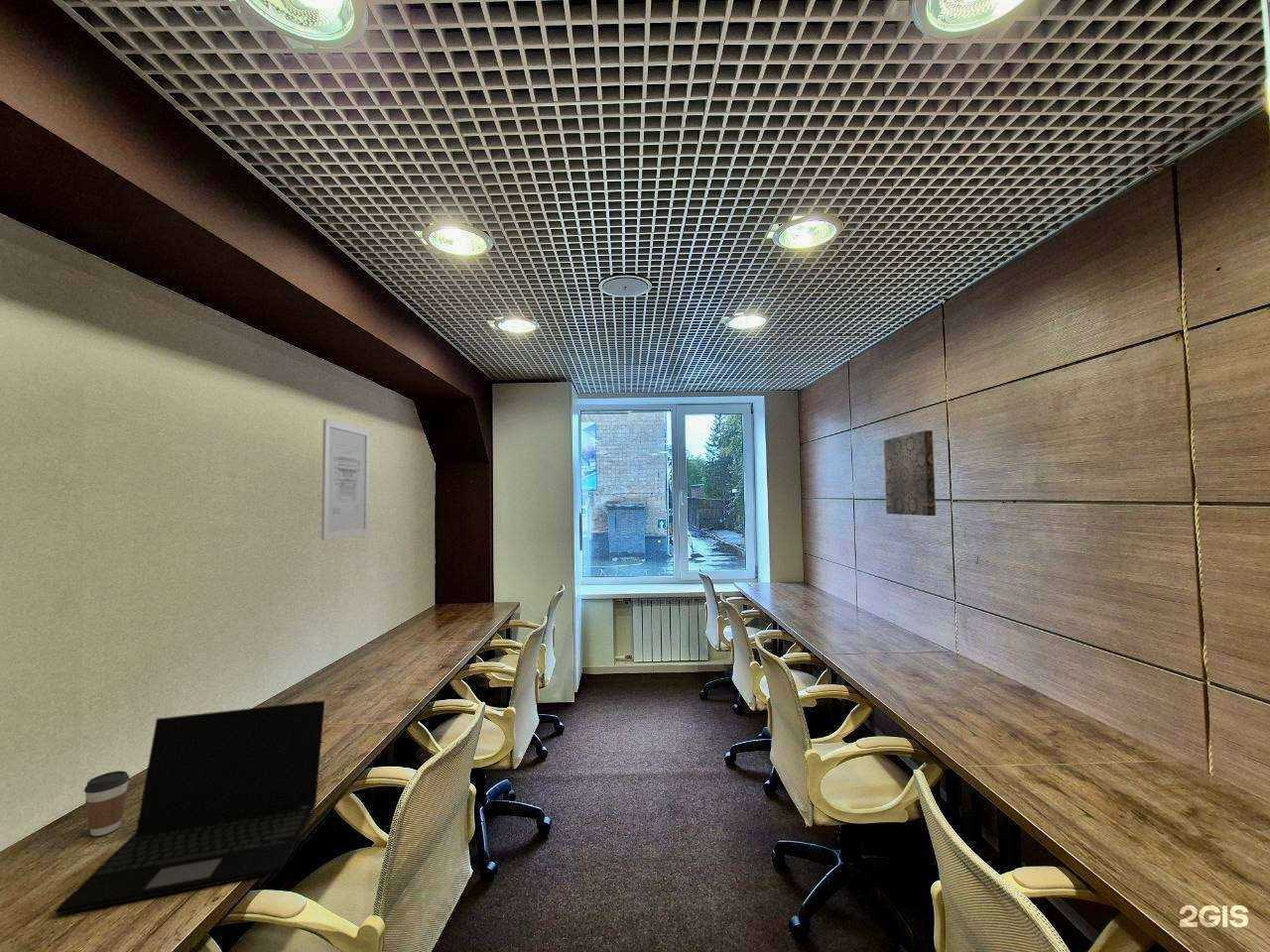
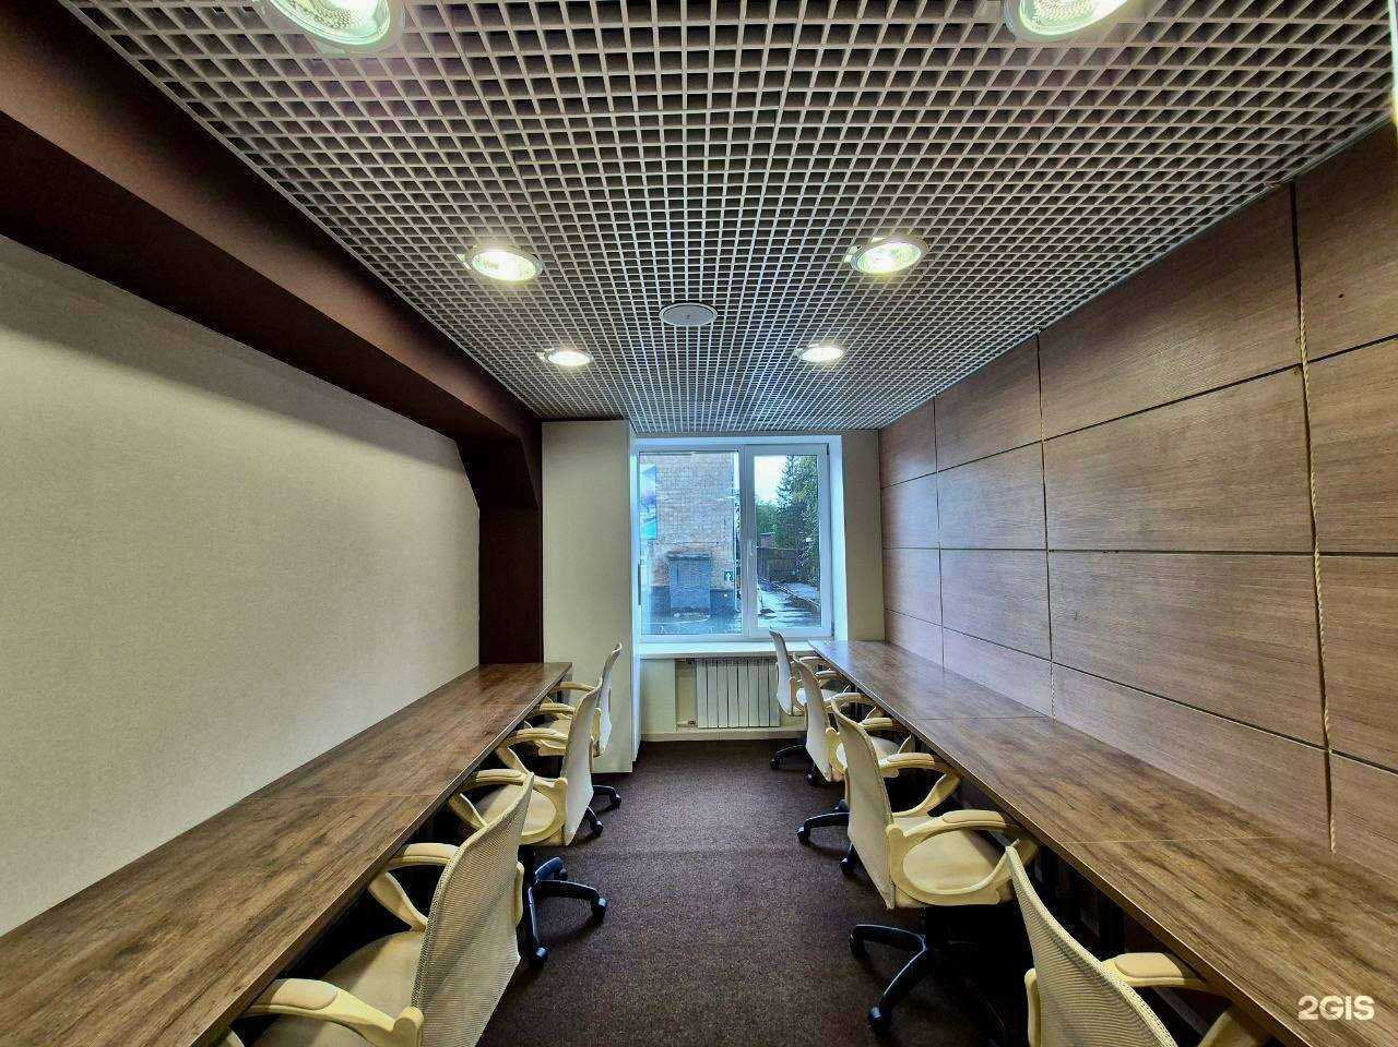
- wall art (347, 480)
- coffee cup (106, 802)
- wall art (907, 475)
- laptop (213, 788)
